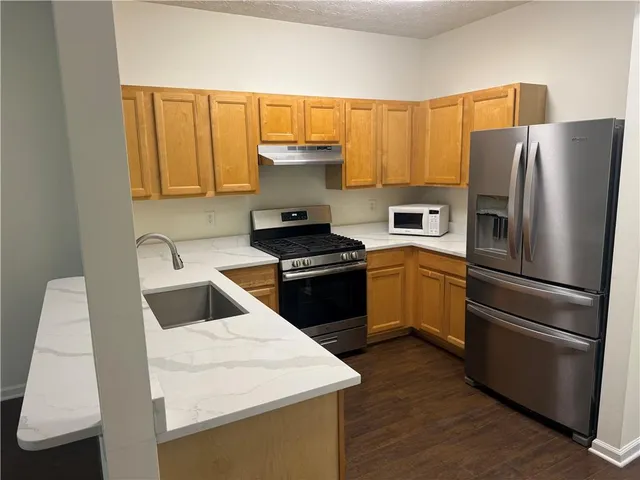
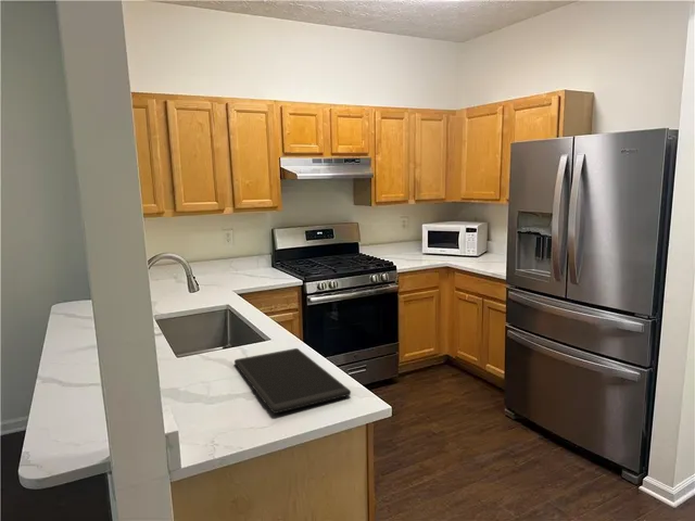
+ cutting board (287, 376)
